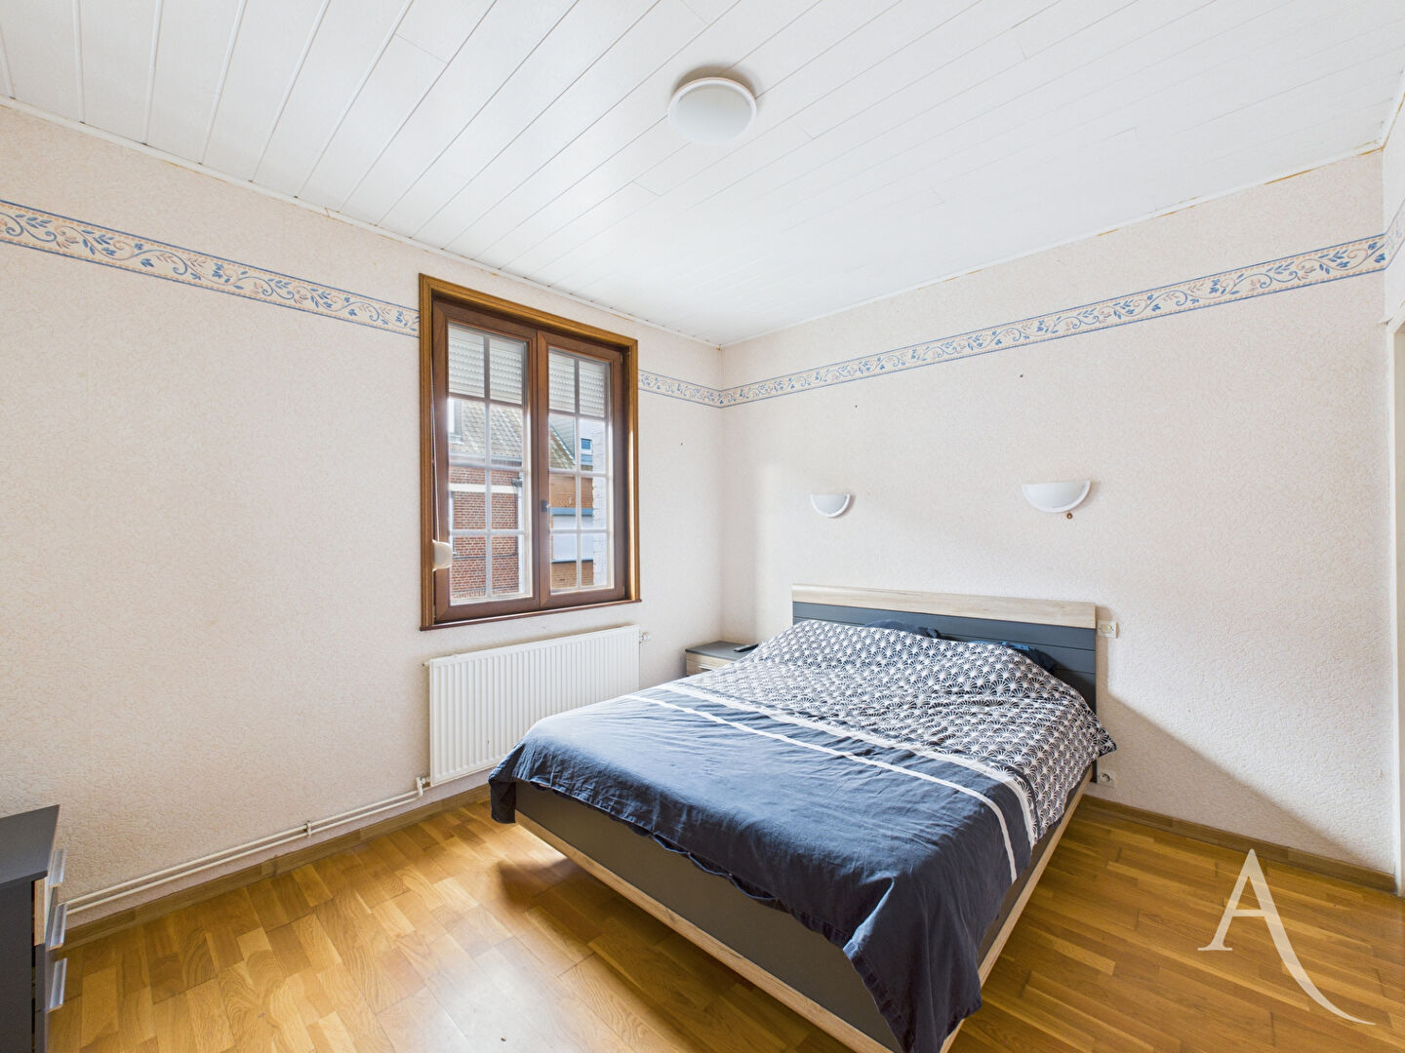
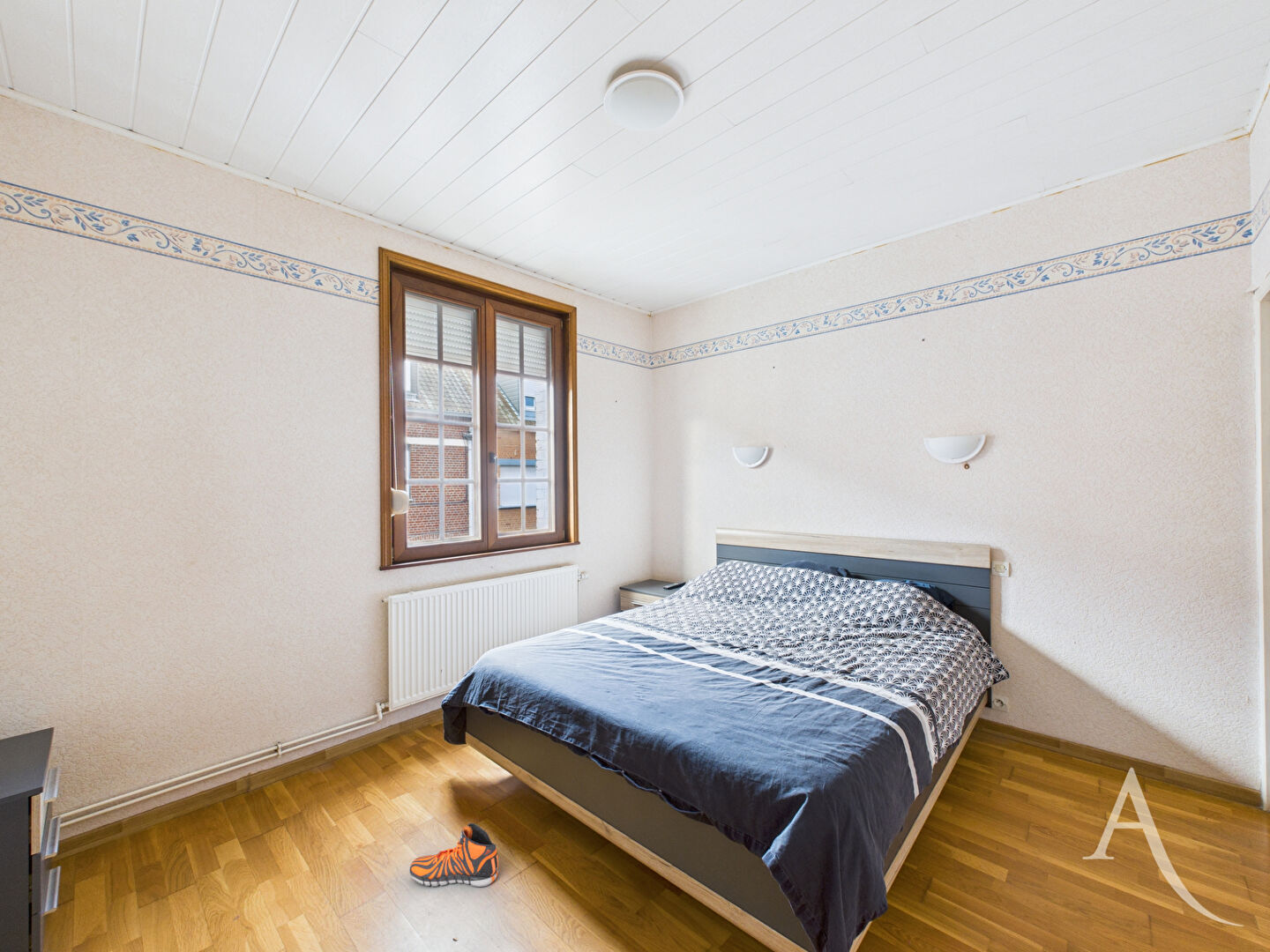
+ sneaker (455, 851)
